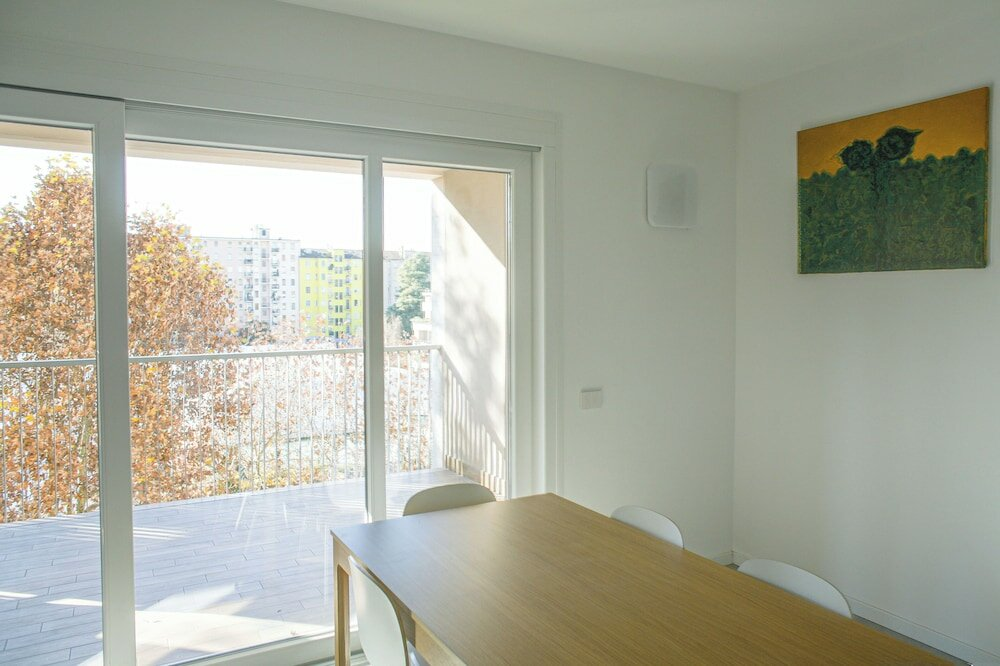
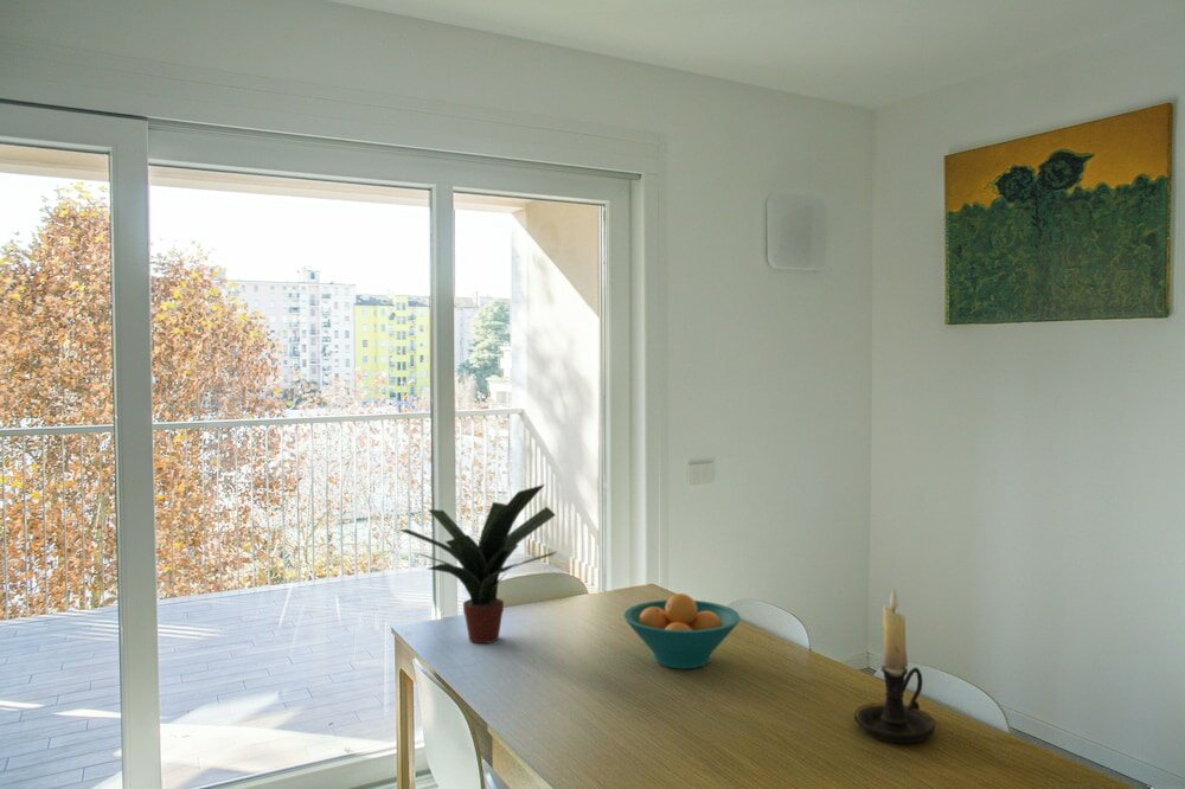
+ potted plant (483, 559)
+ fruit bowl (681, 627)
+ candle holder (899, 655)
